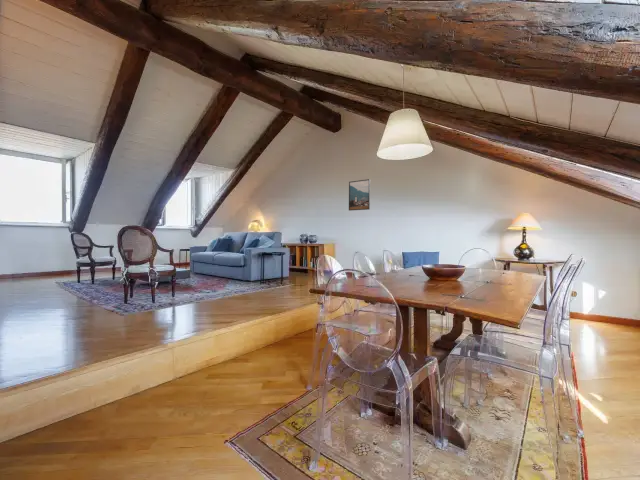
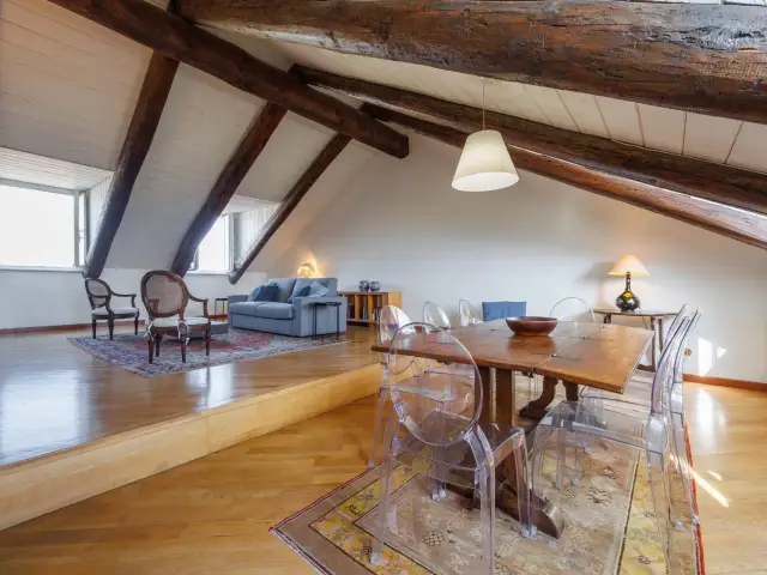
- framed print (359, 195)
